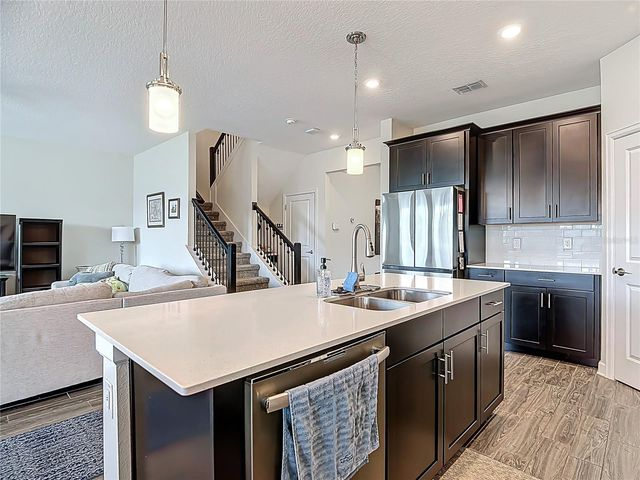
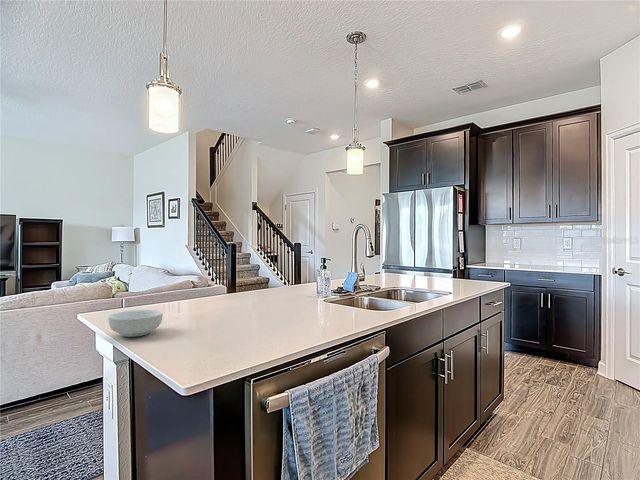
+ cereal bowl (136, 323)
